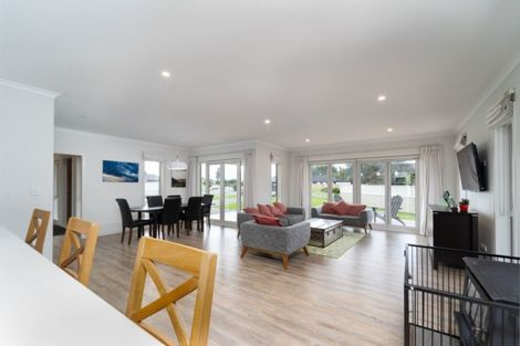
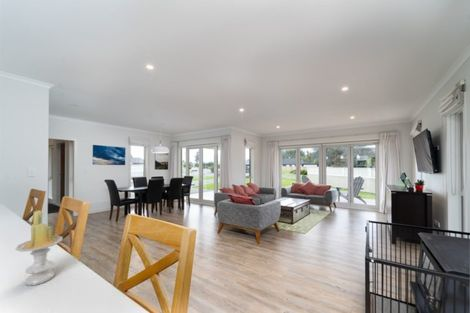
+ candle (40, 245)
